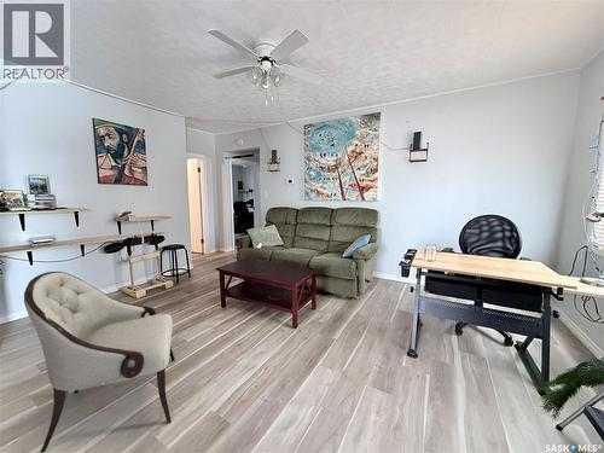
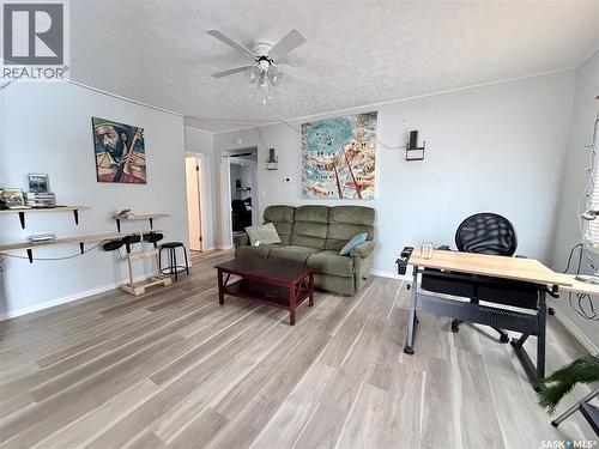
- armchair (112, 337)
